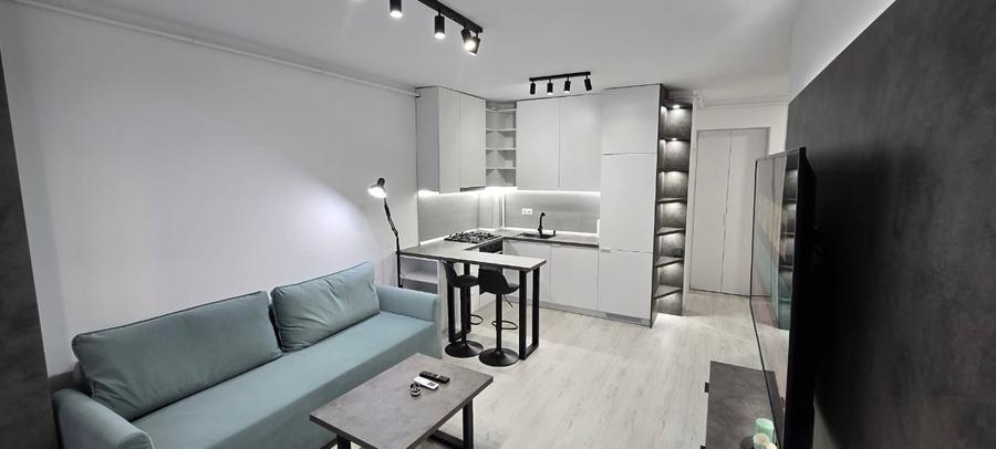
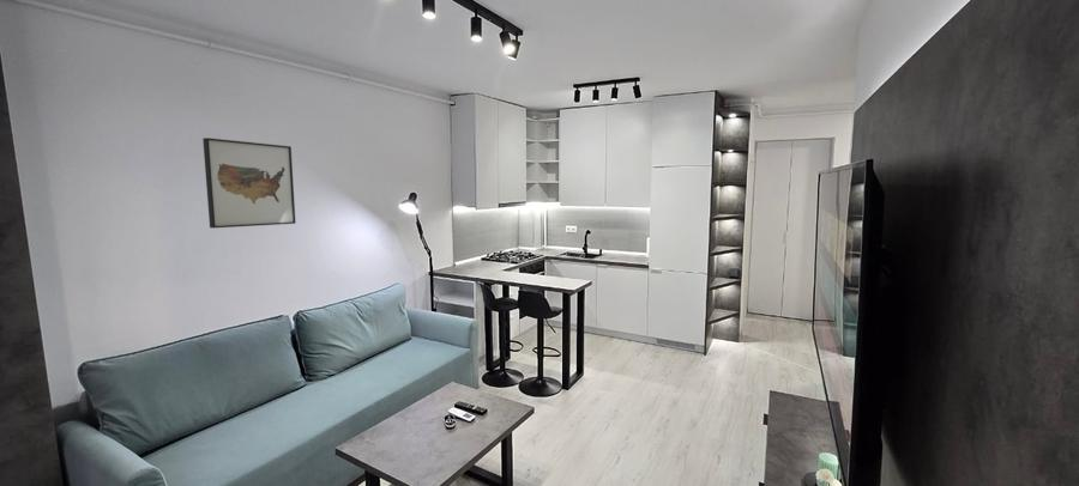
+ wall art (253, 184)
